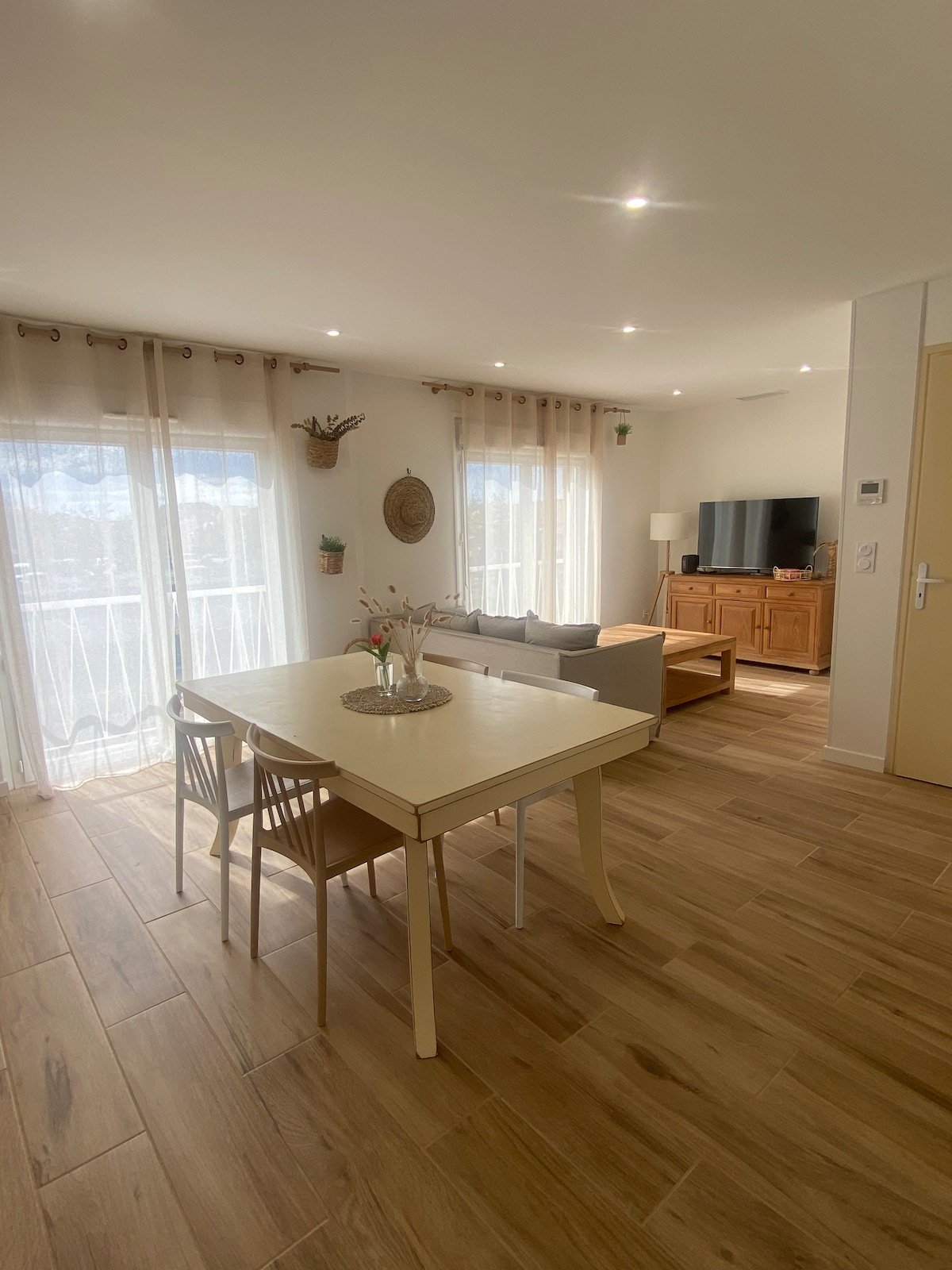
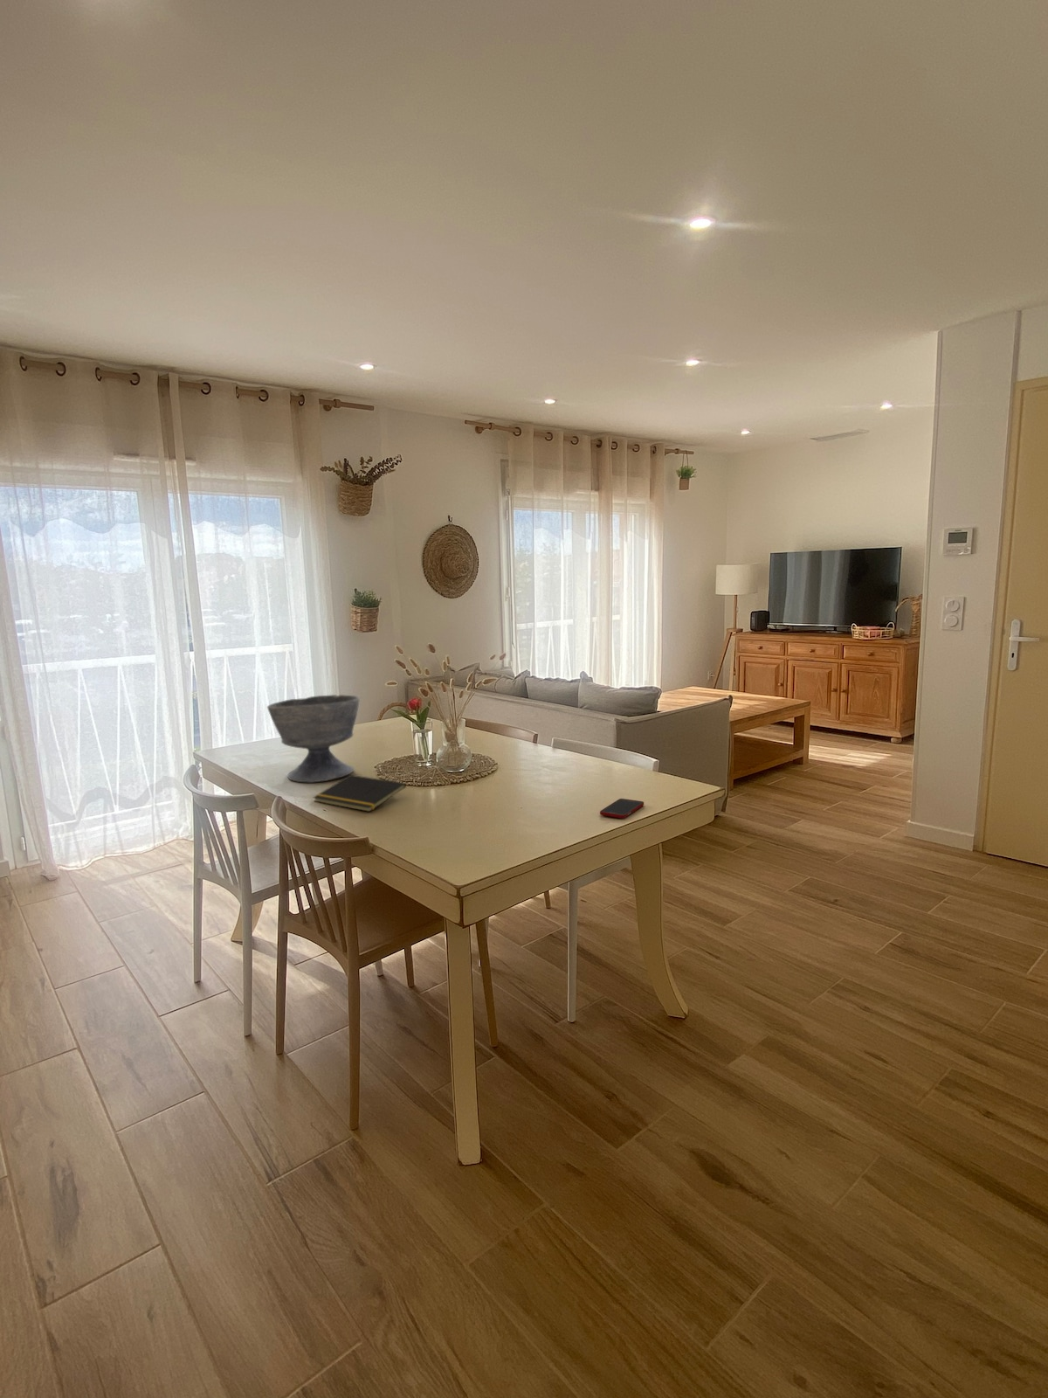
+ cell phone (622, 808)
+ bowl (316, 736)
+ notepad (359, 791)
